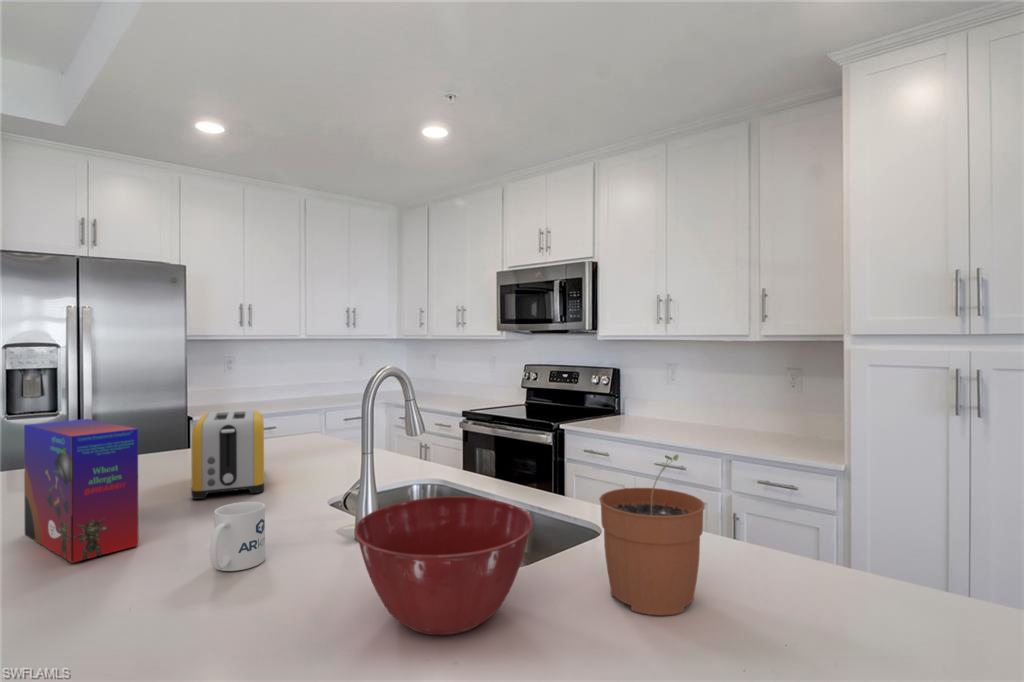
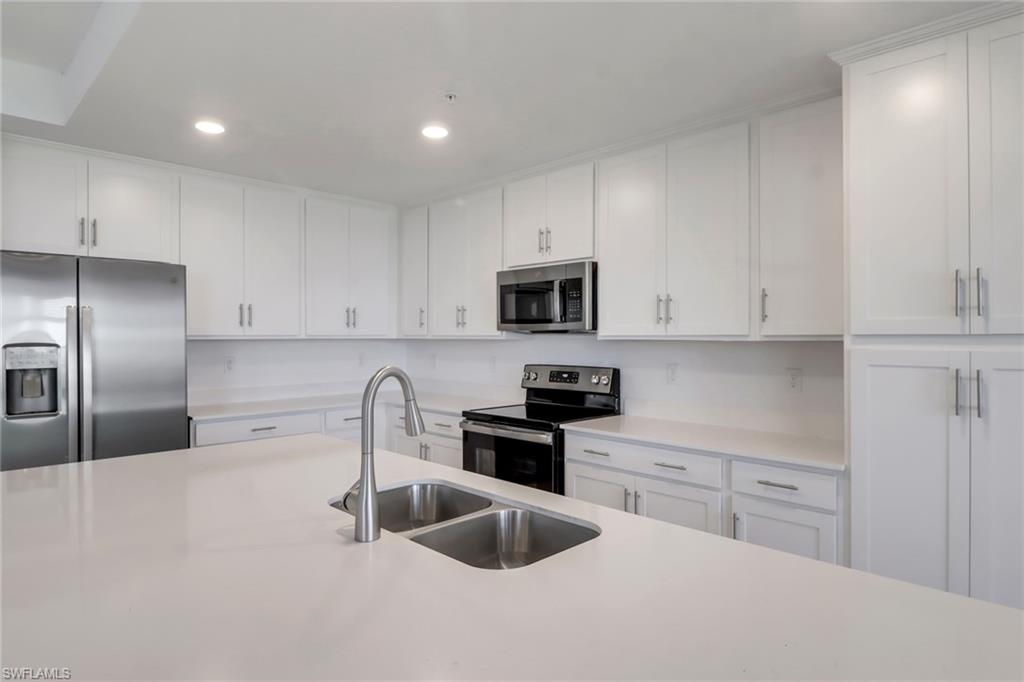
- mixing bowl (445, 567)
- mug (234, 537)
- cereal box (80, 483)
- plant pot (651, 524)
- toaster (230, 450)
